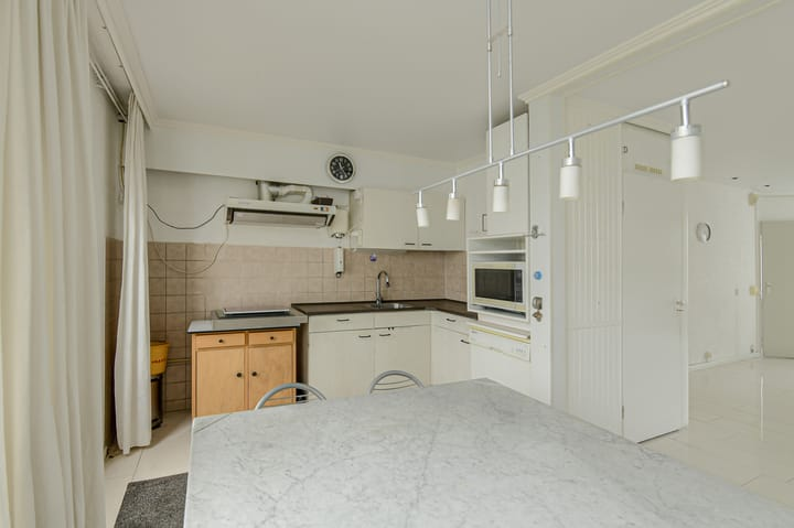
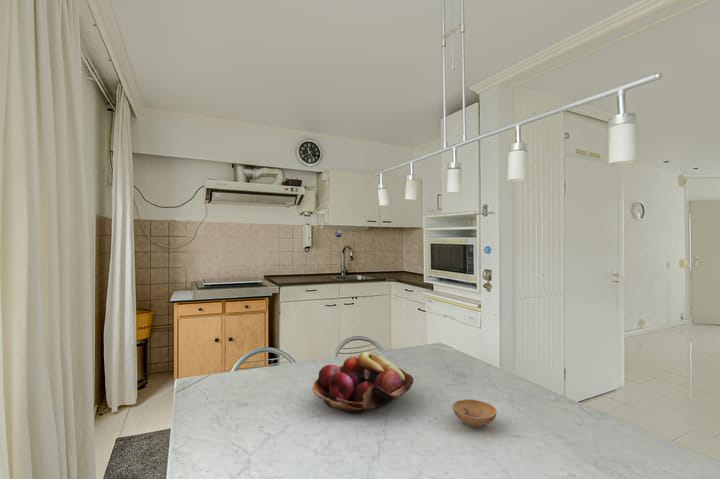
+ bowl (474, 415)
+ fruit basket (364, 378)
